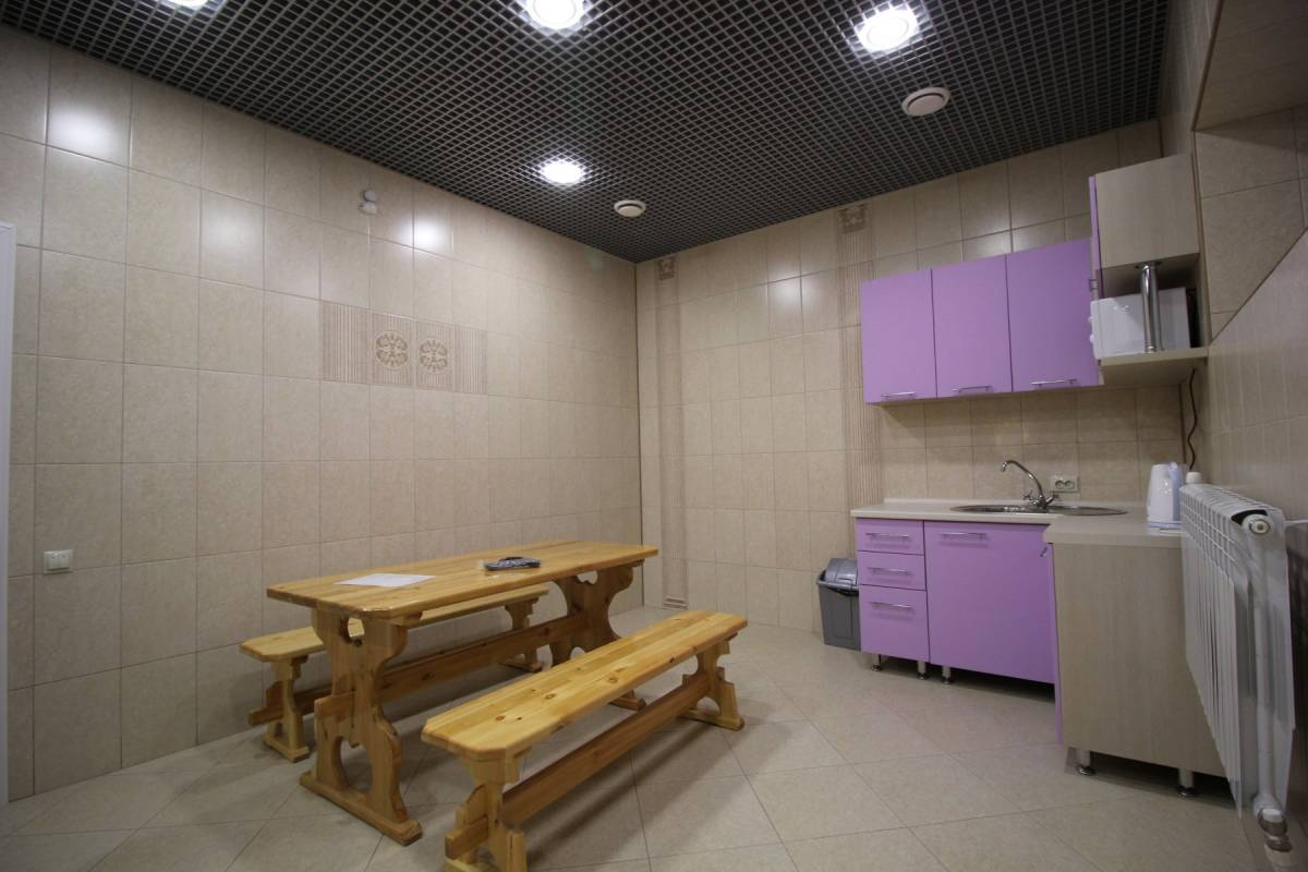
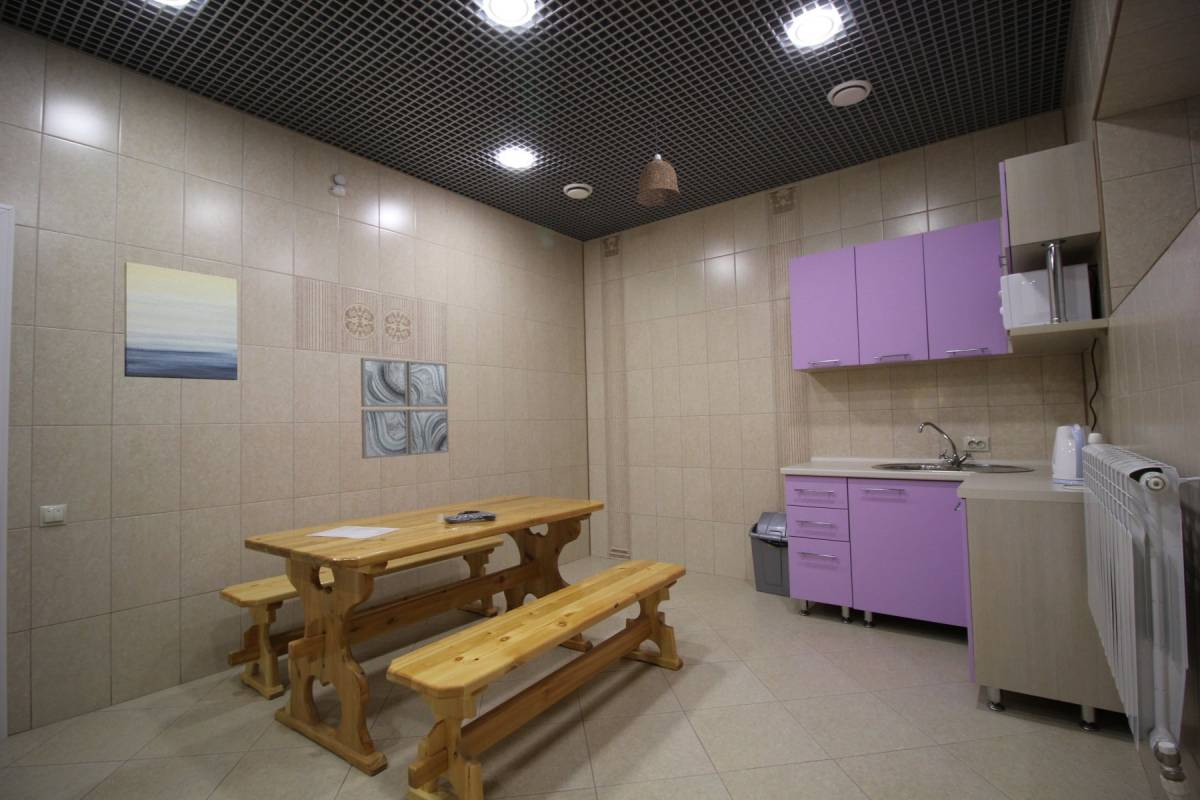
+ wall art (407, 406)
+ wall art (184, 325)
+ pendant lamp (656, 157)
